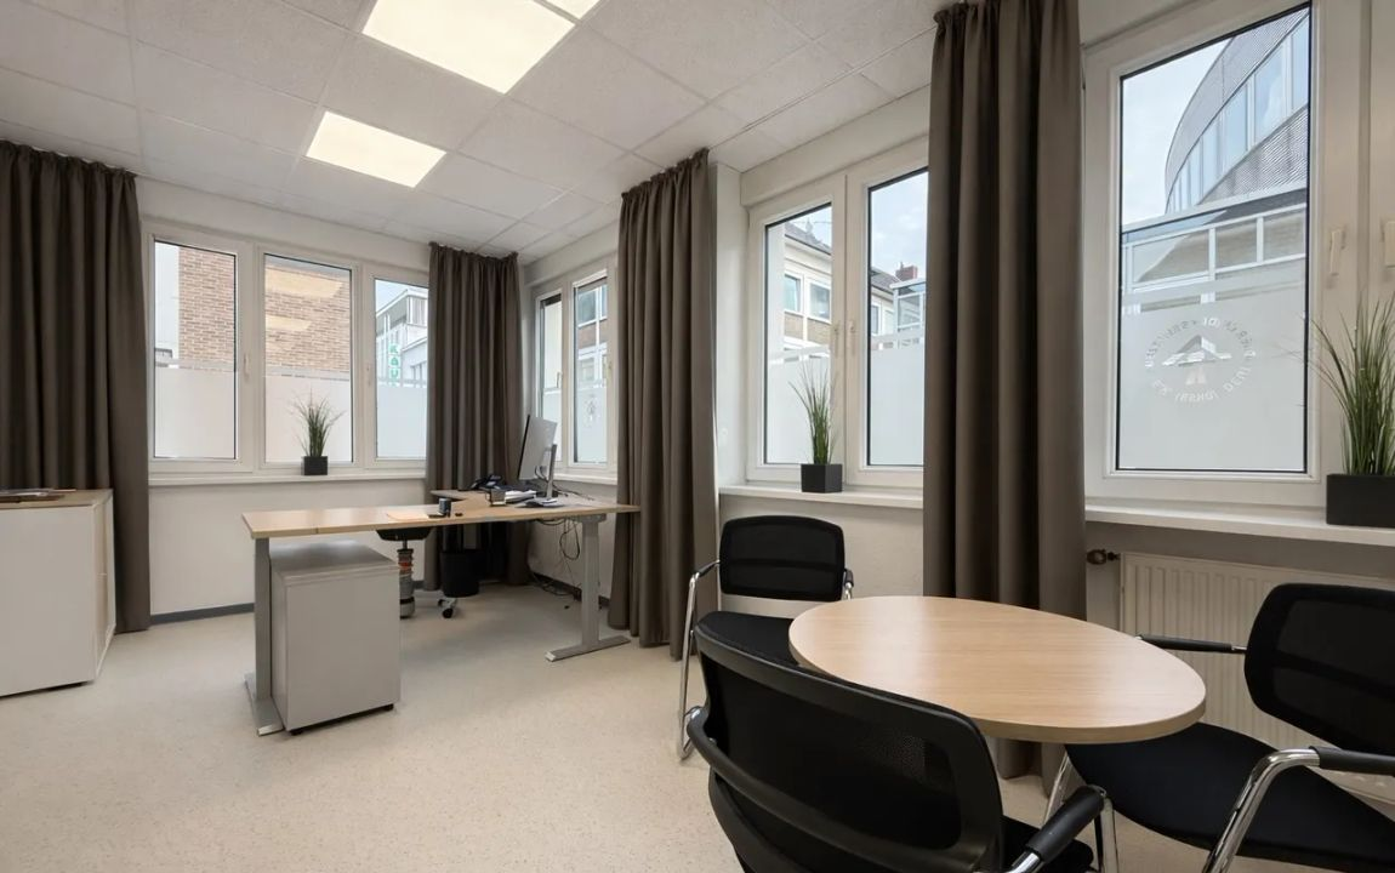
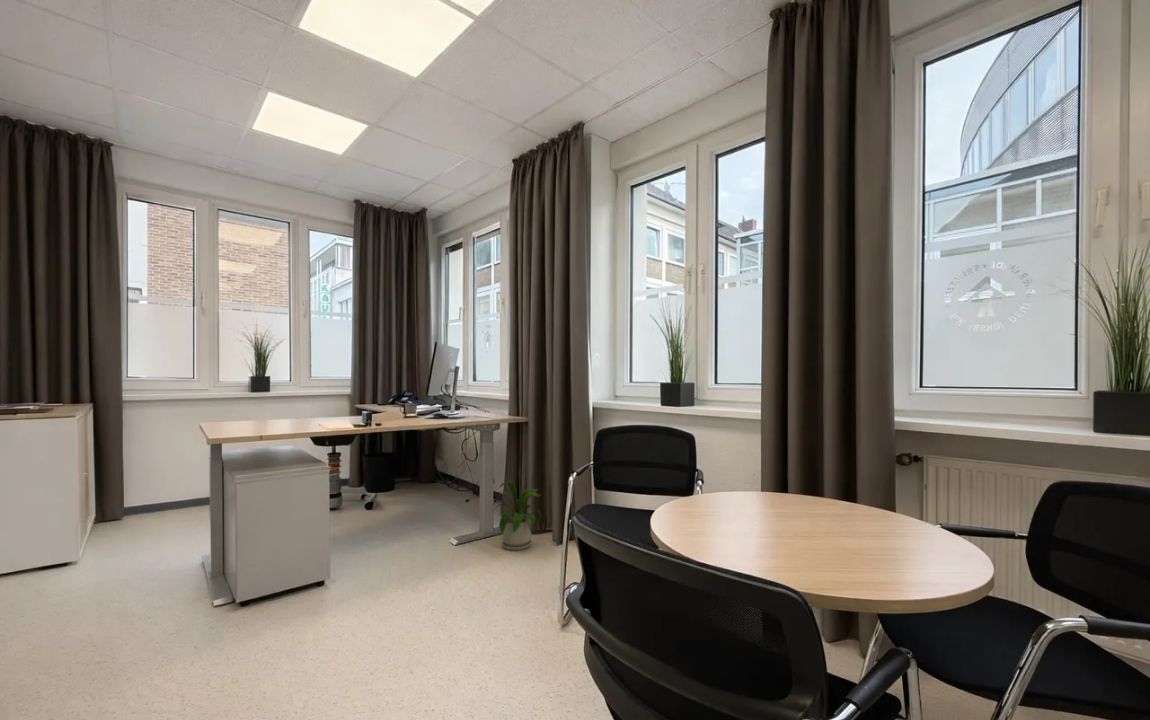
+ house plant (523, 510)
